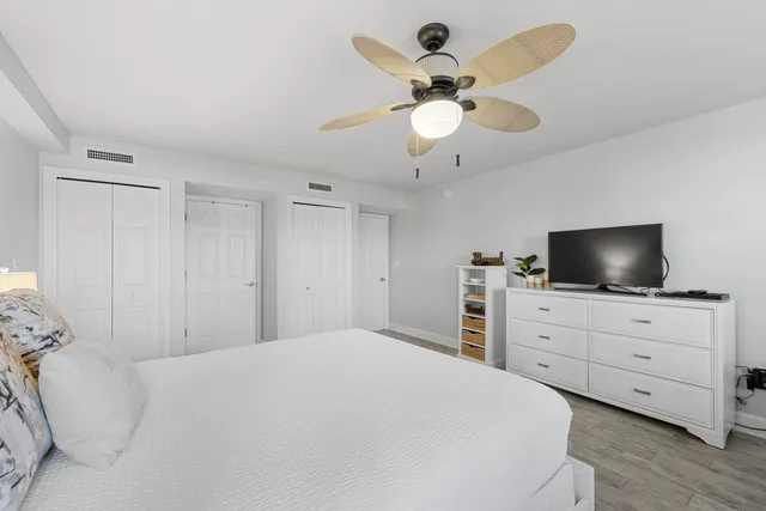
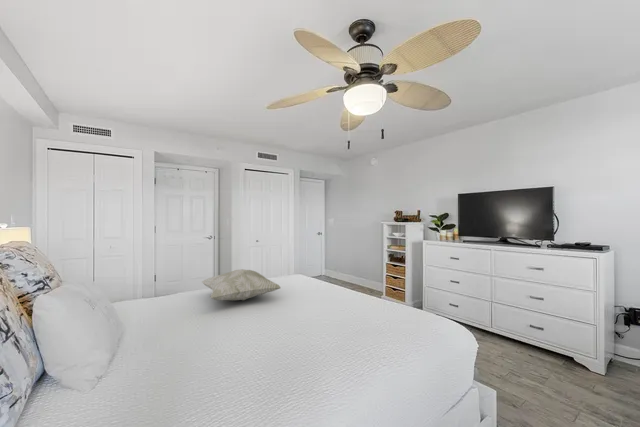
+ decorative pillow (239, 284)
